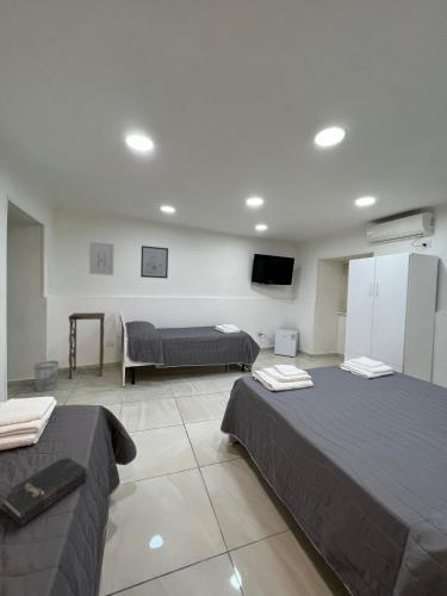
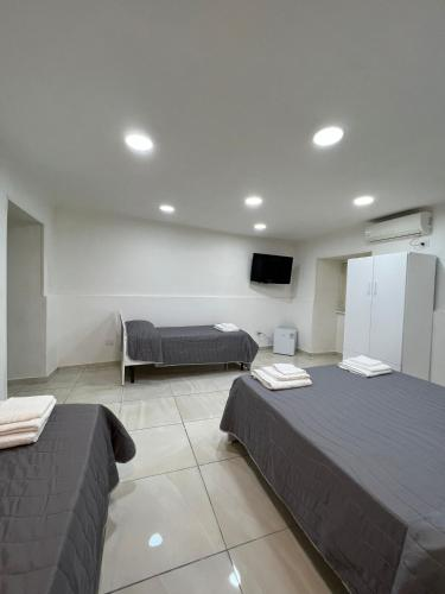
- hardback book (46, 486)
- wall art (101, 259)
- pedestal table (75, 343)
- wastebasket (46, 375)
- wall art (154, 262)
